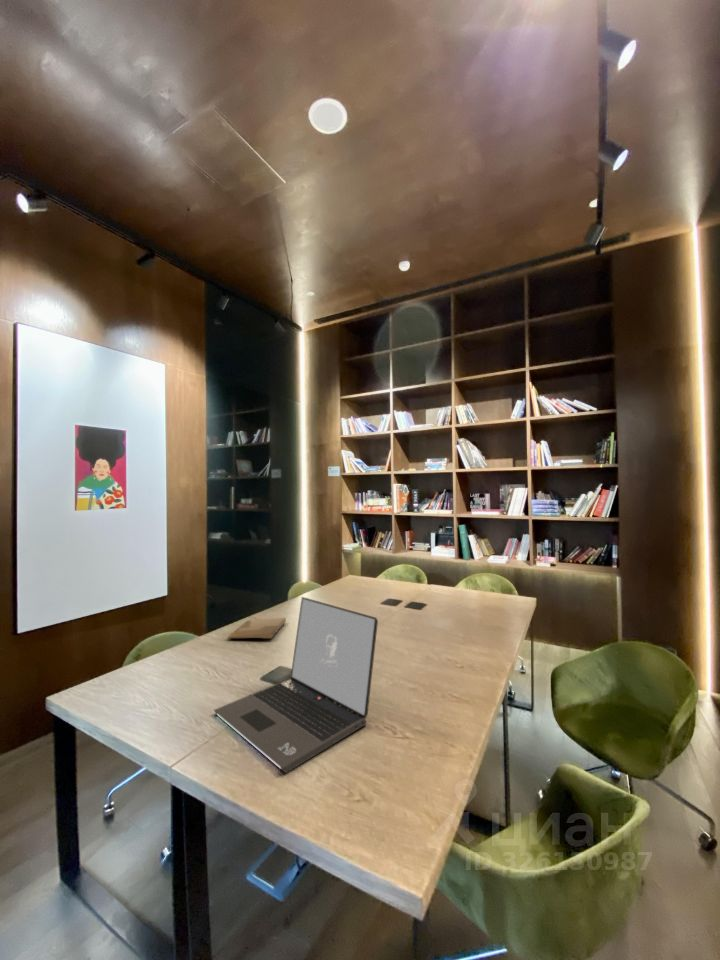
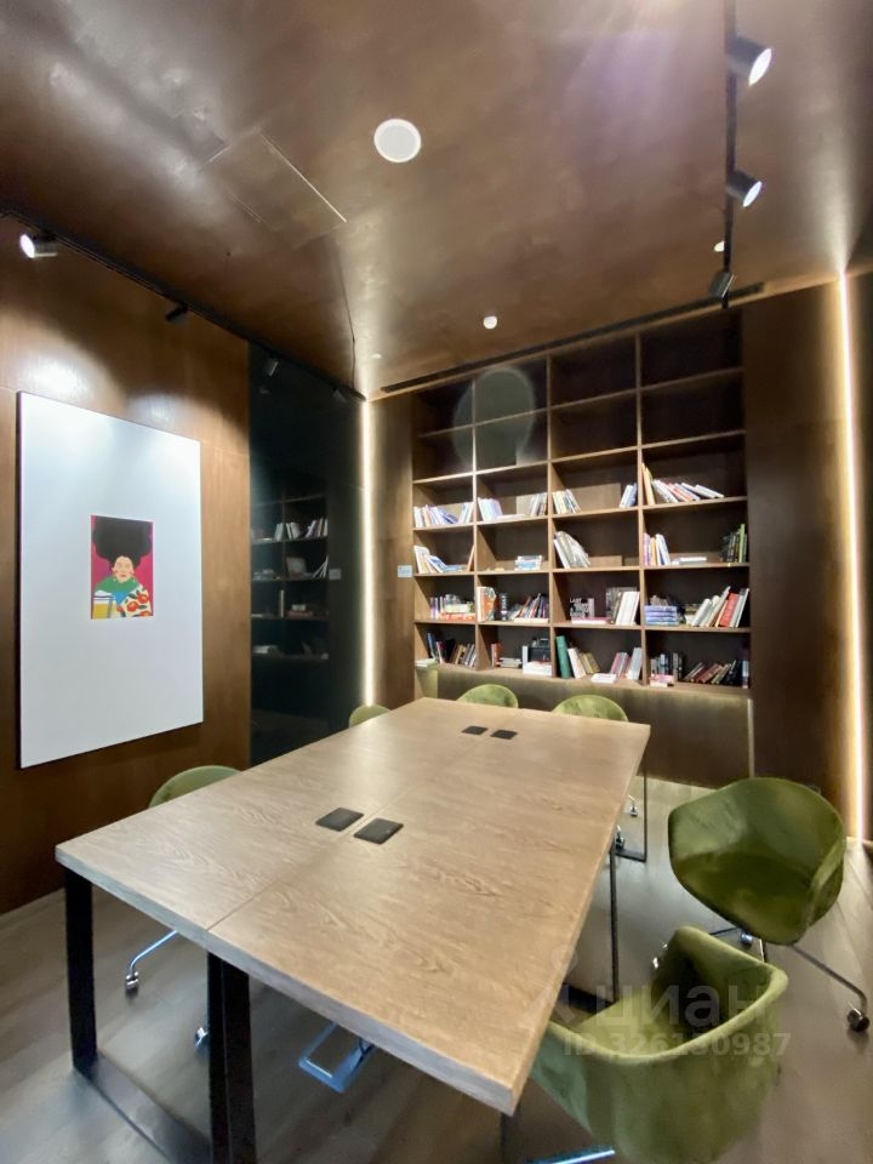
- laptop (295, 666)
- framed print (258, 627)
